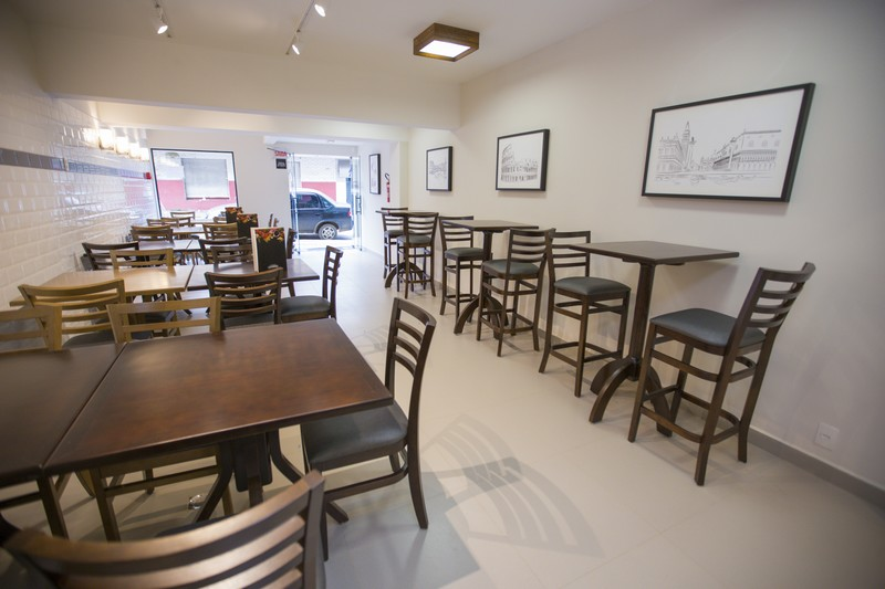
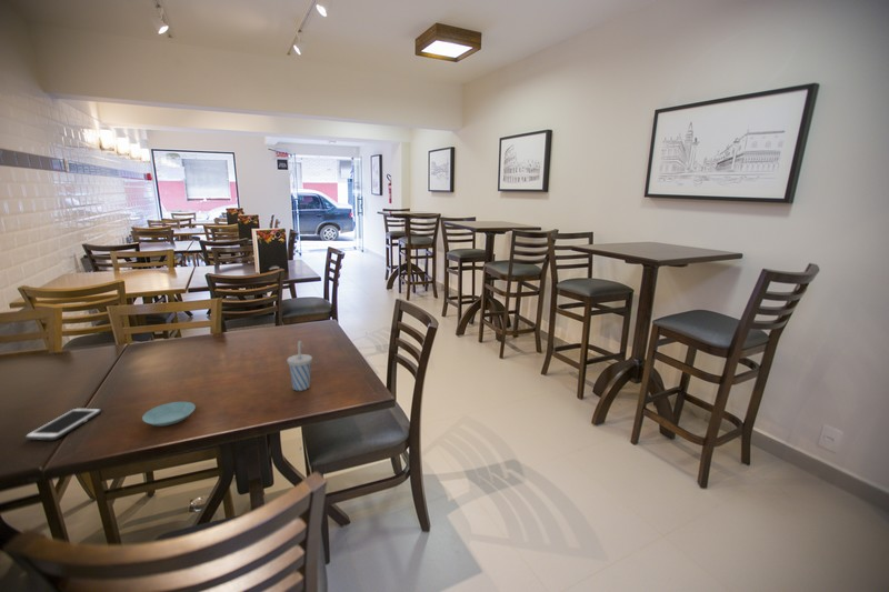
+ cup (300, 364)
+ cell phone (66, 423)
+ saucer (169, 415)
